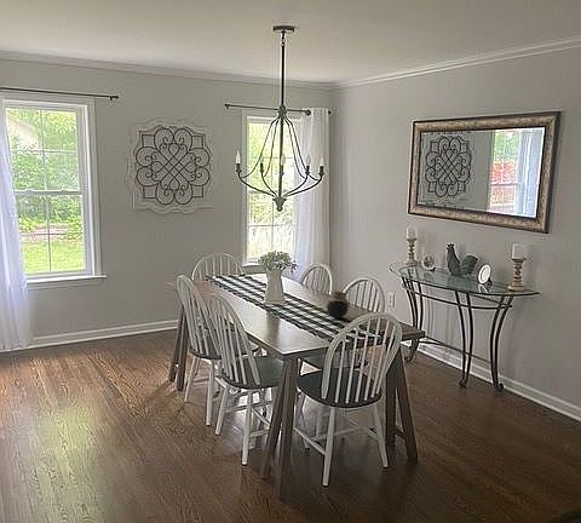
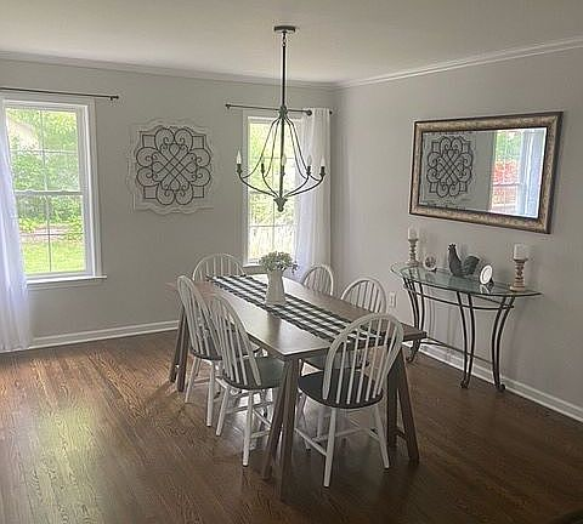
- jar (338, 304)
